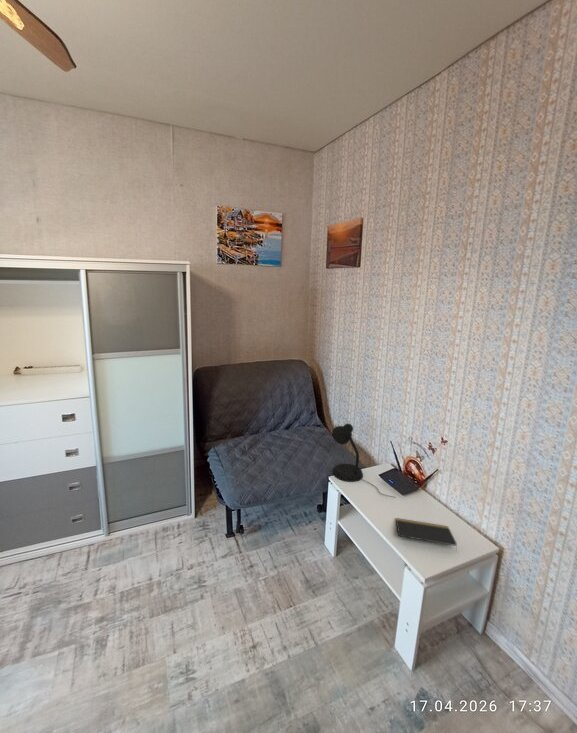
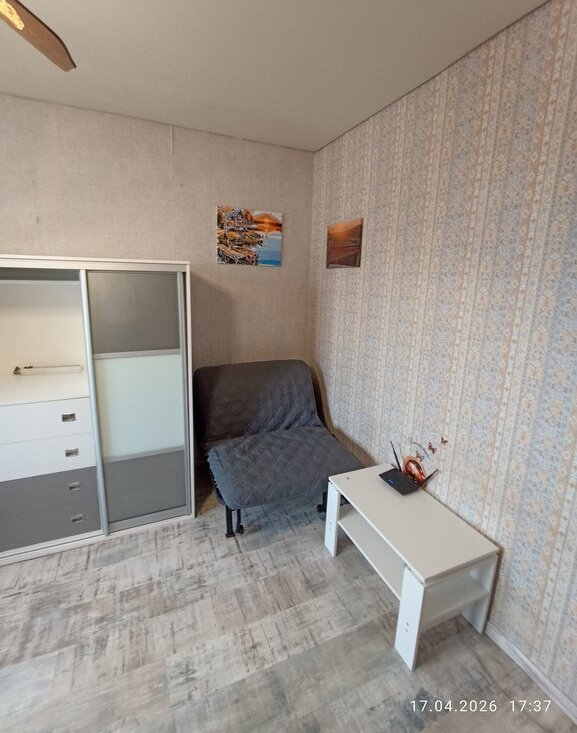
- desk lamp (358, 456)
- notepad (424, 531)
